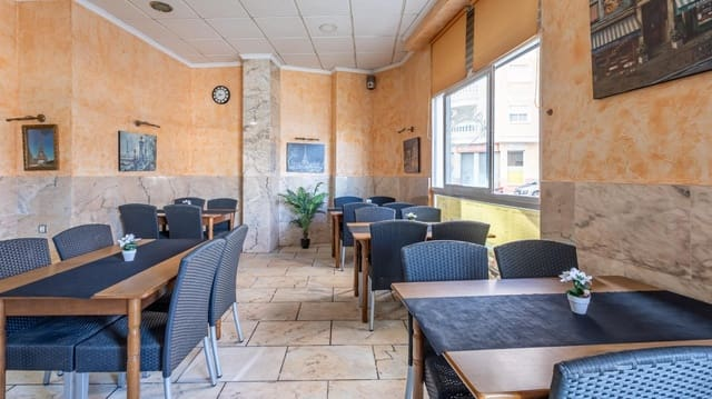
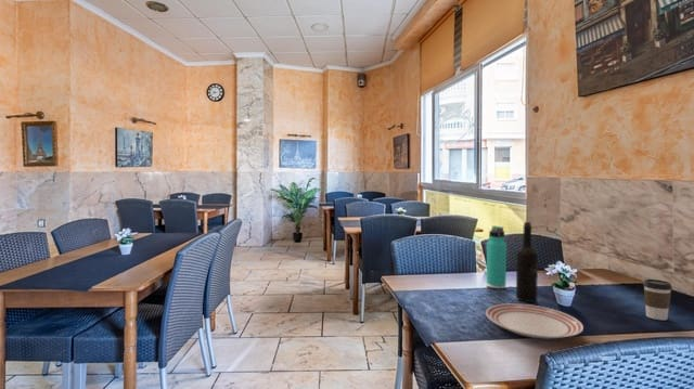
+ coffee cup (656, 299)
+ thermos bottle (496, 256)
+ wine bottle (526, 260)
+ dinner plate (531, 322)
